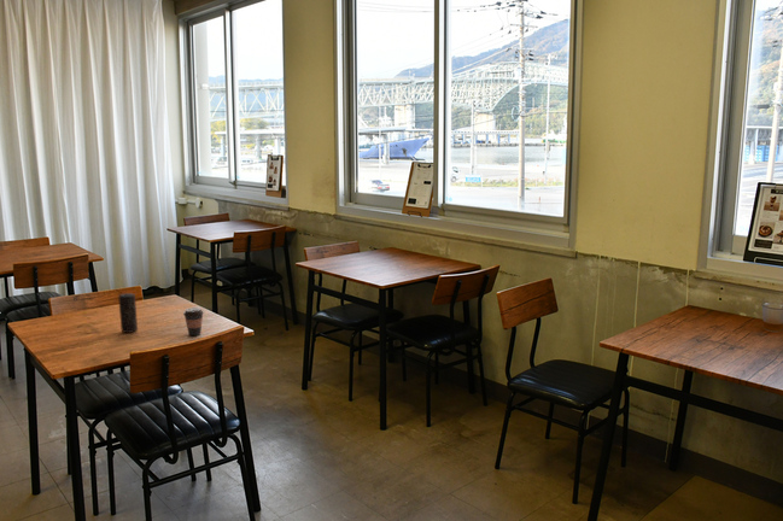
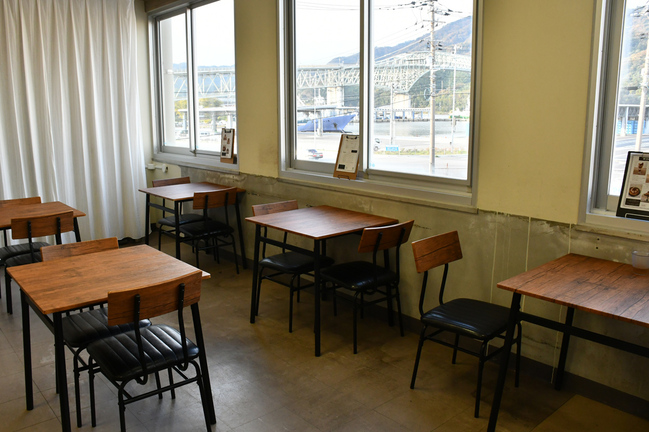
- coffee cup (193, 322)
- candle (128, 312)
